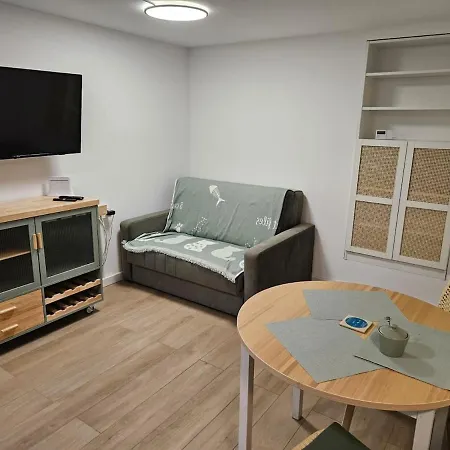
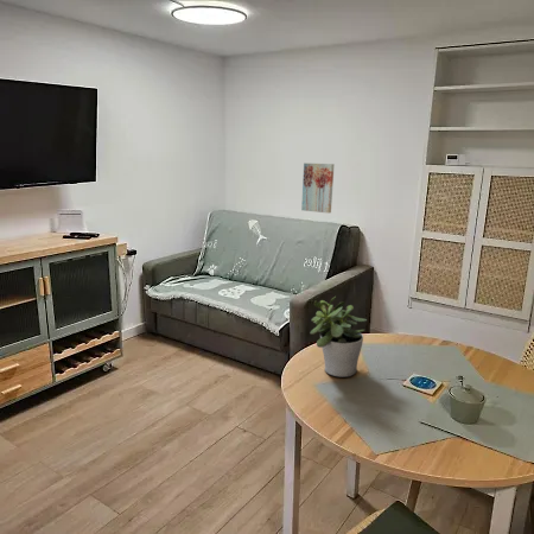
+ potted plant (331, 335)
+ wall art (317, 187)
